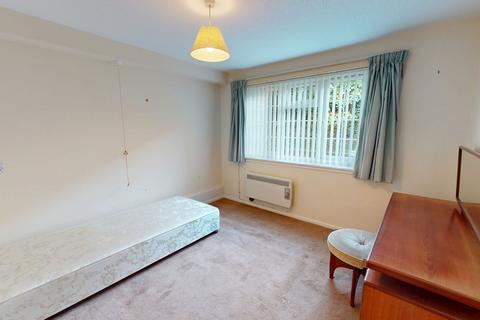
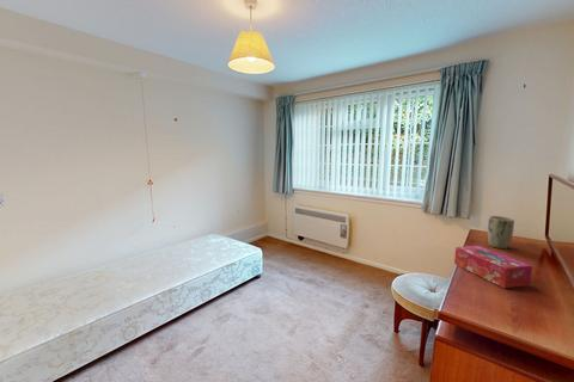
+ tissue box (489, 264)
+ plant pot (499, 232)
